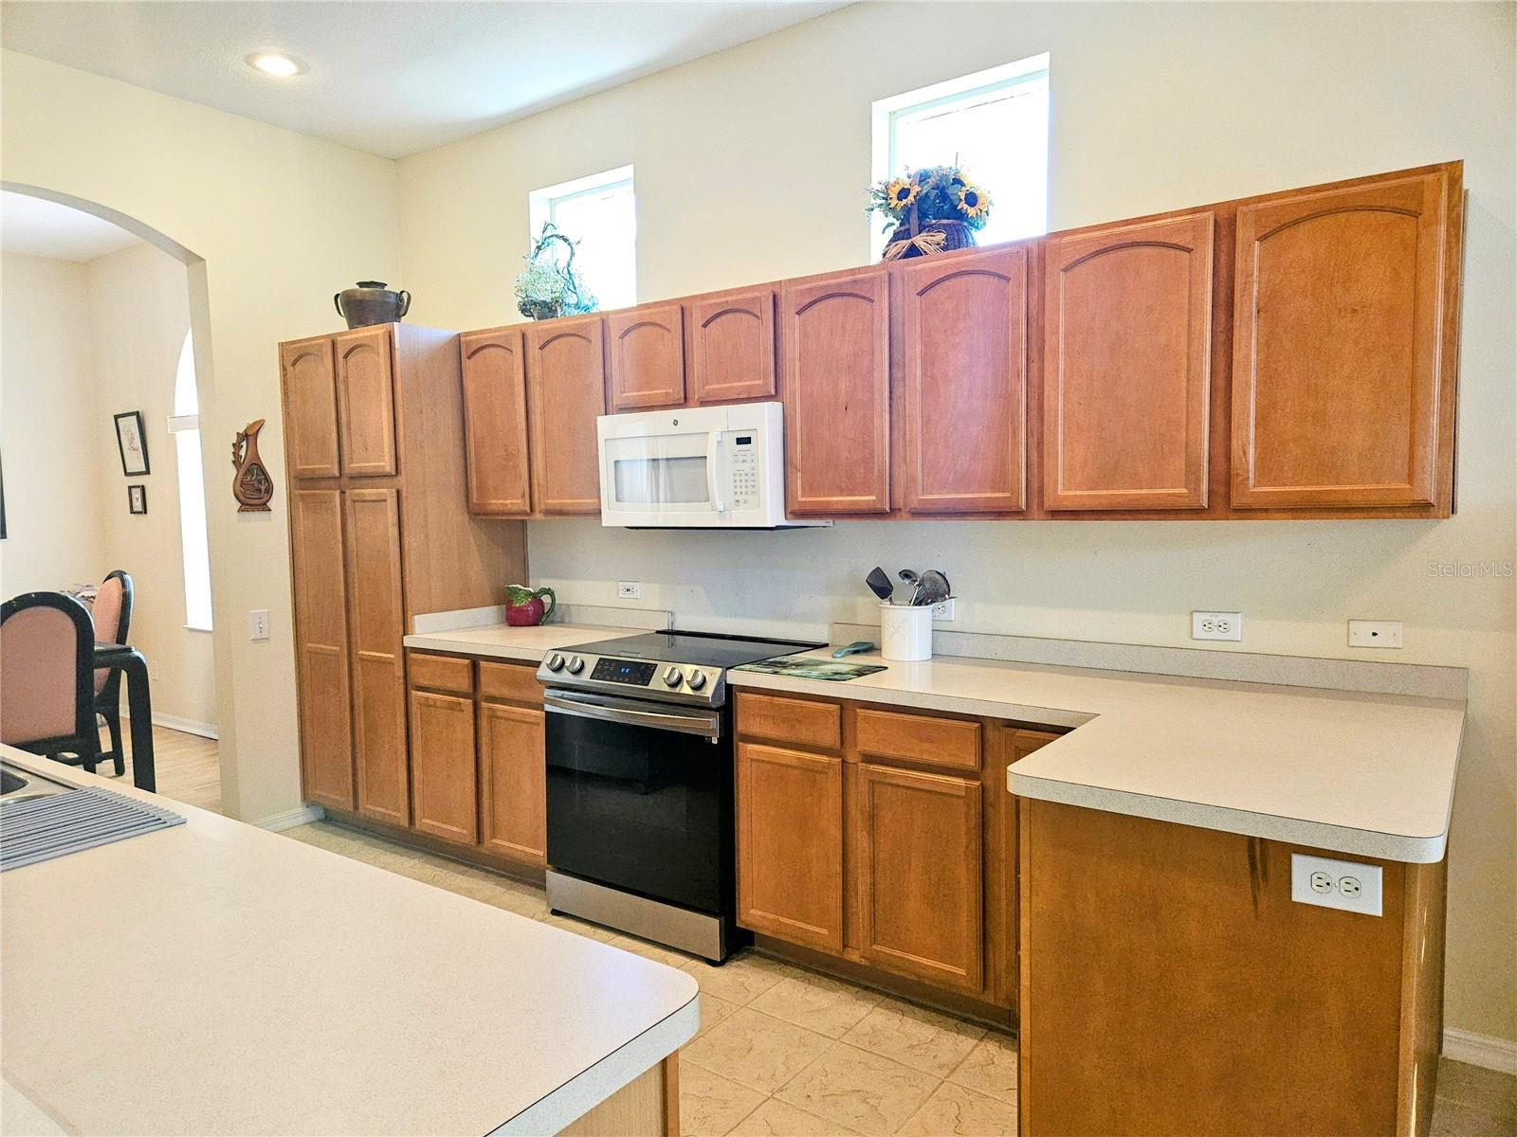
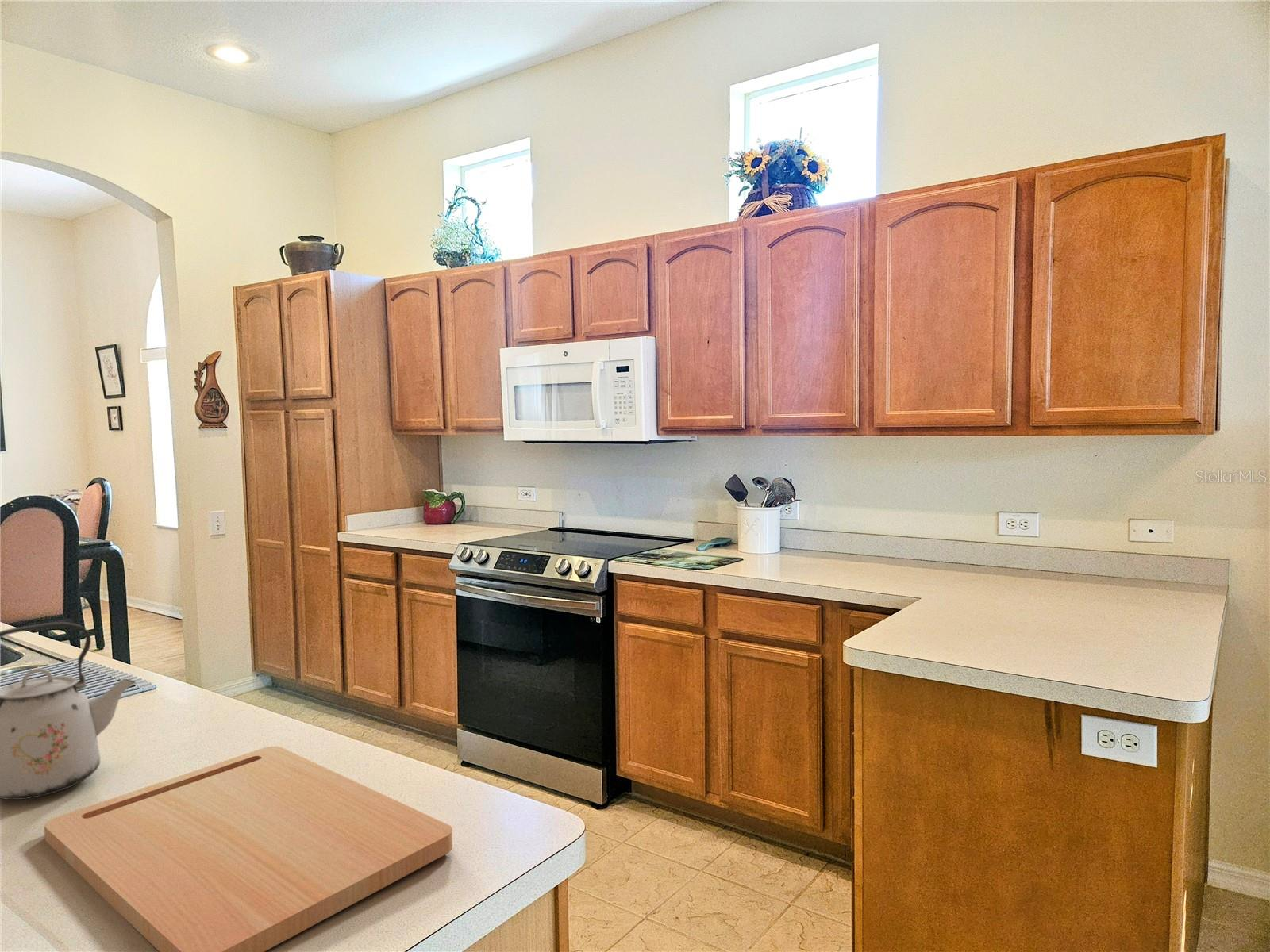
+ cutting board (246, 834)
+ kettle (60, 701)
